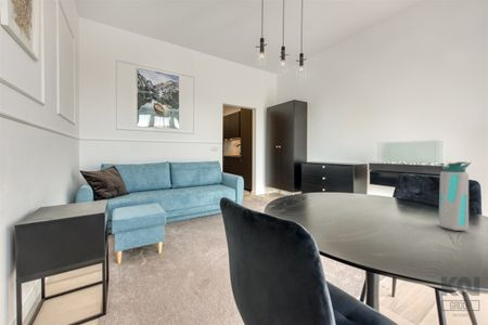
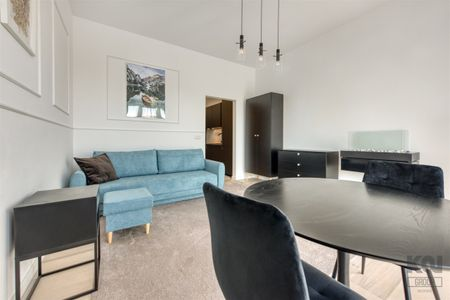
- water bottle (454, 194)
